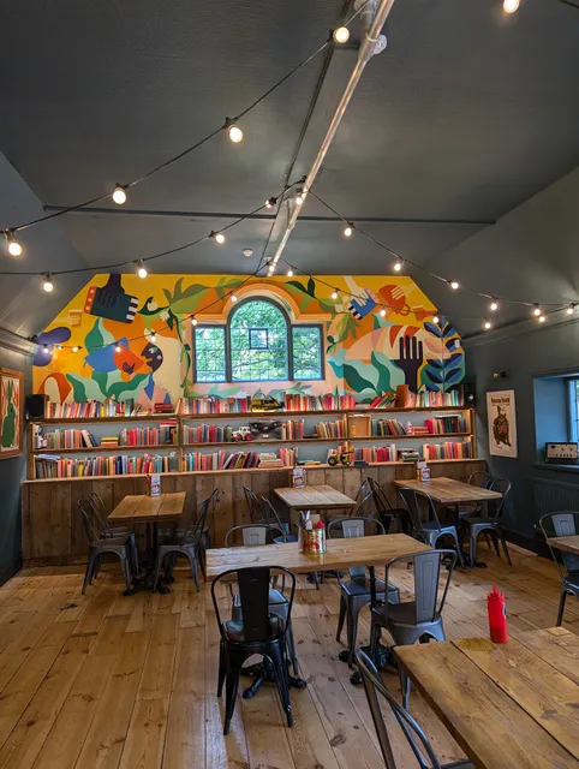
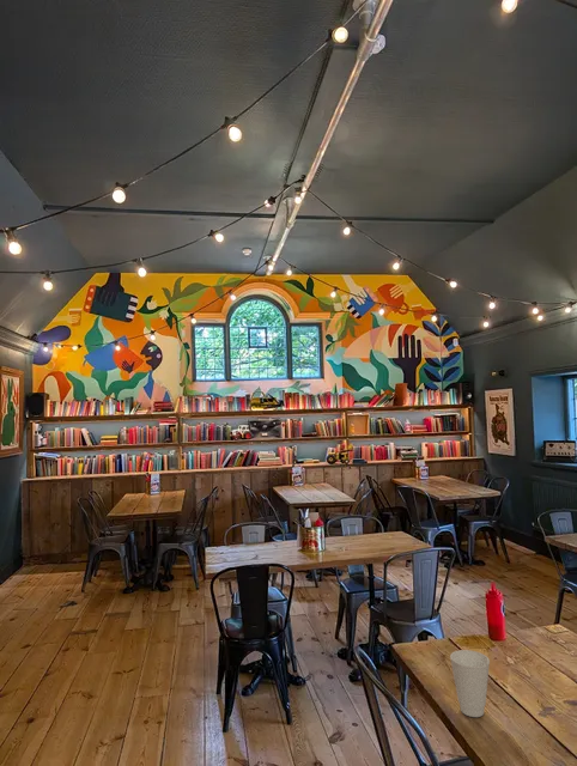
+ cup (470, 683)
